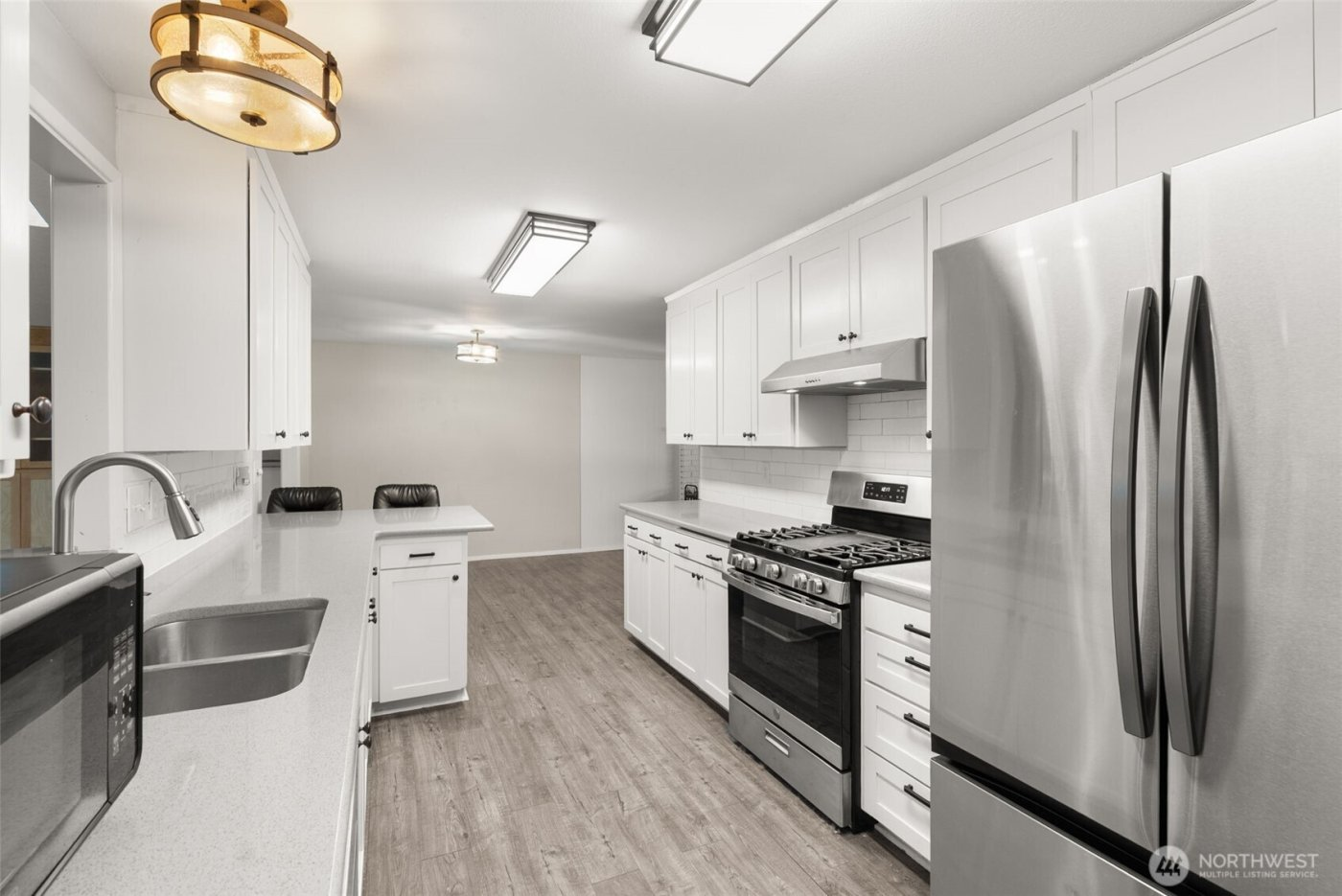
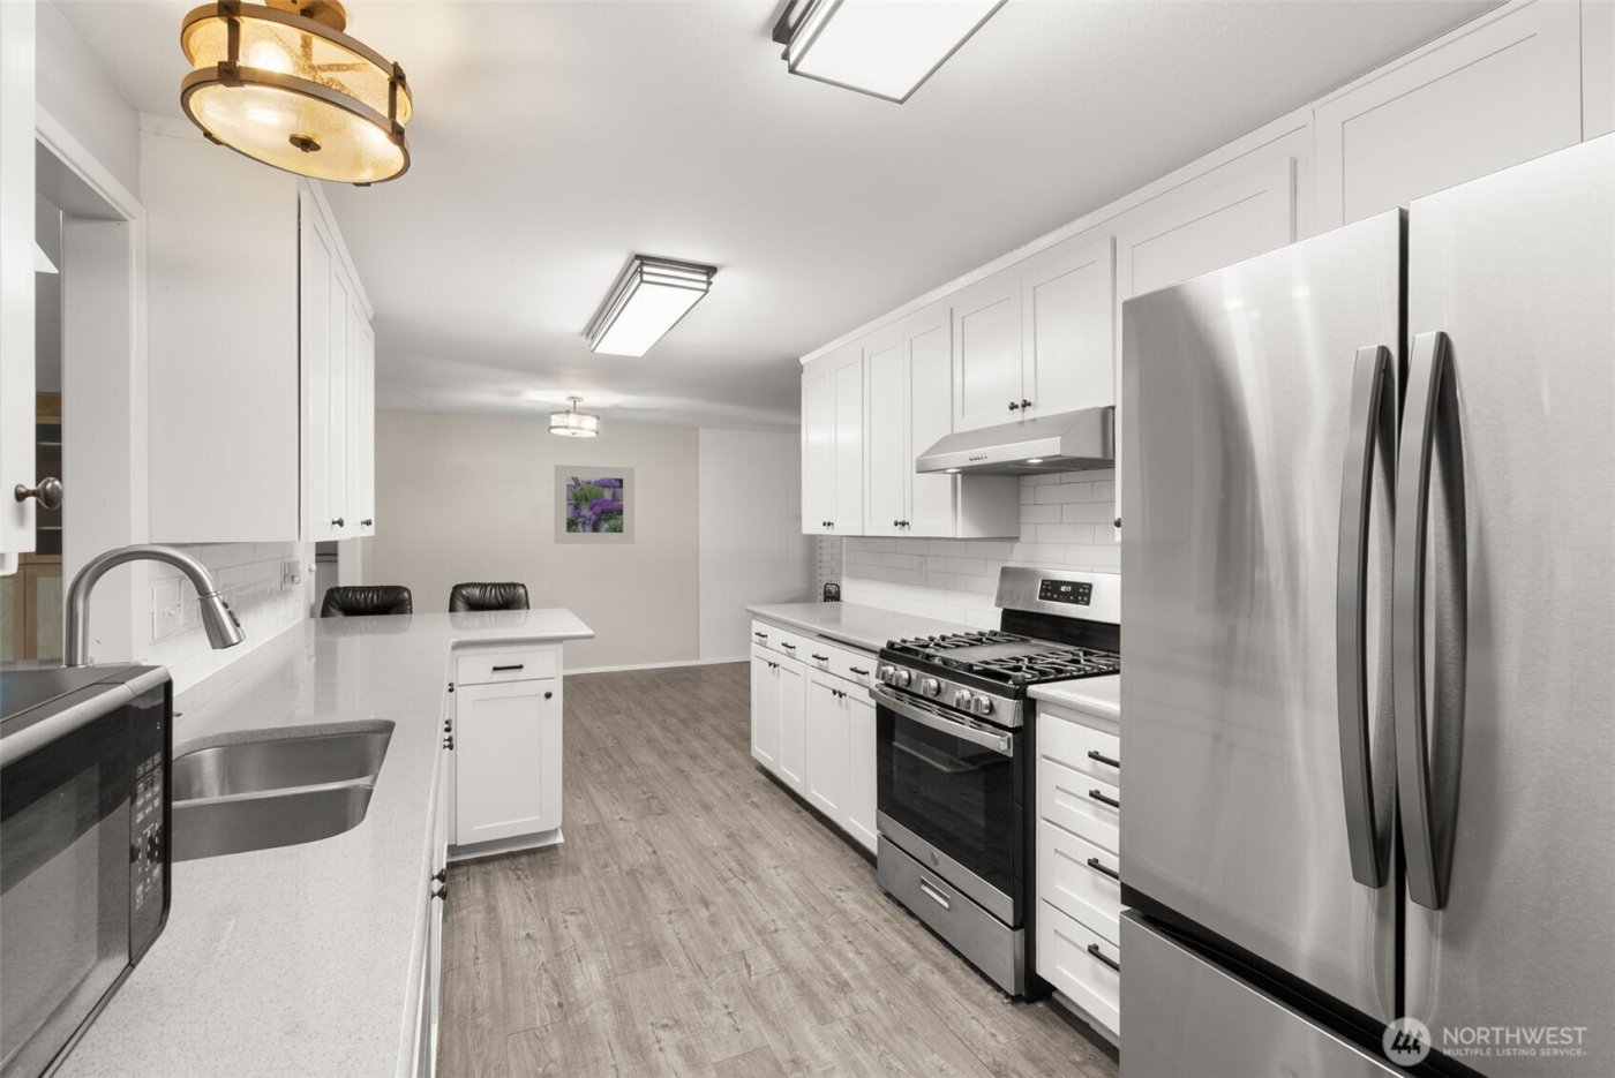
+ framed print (594, 505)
